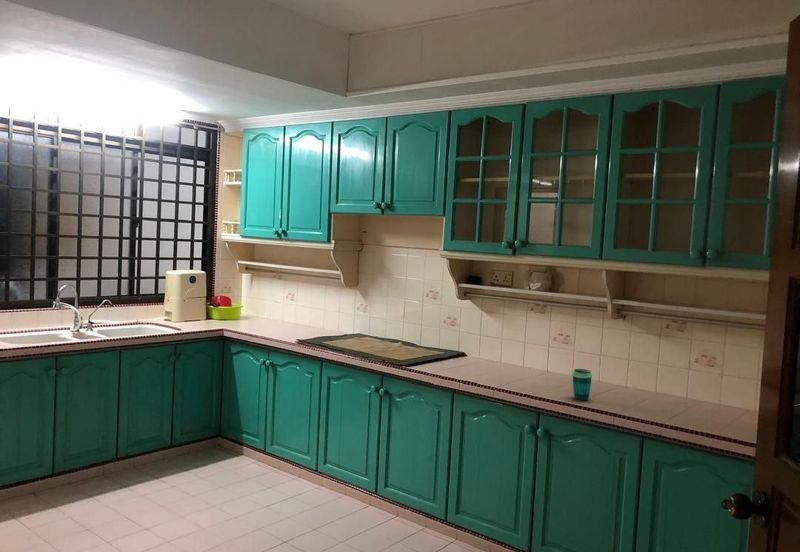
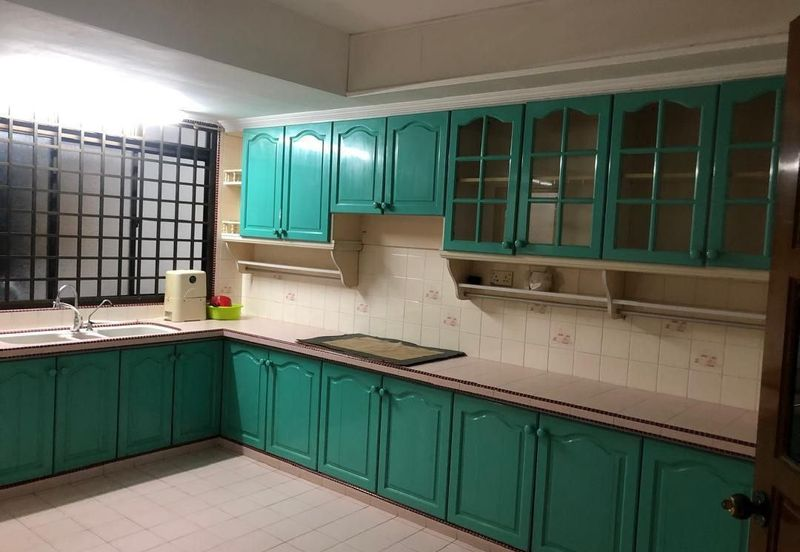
- cup (581, 384)
